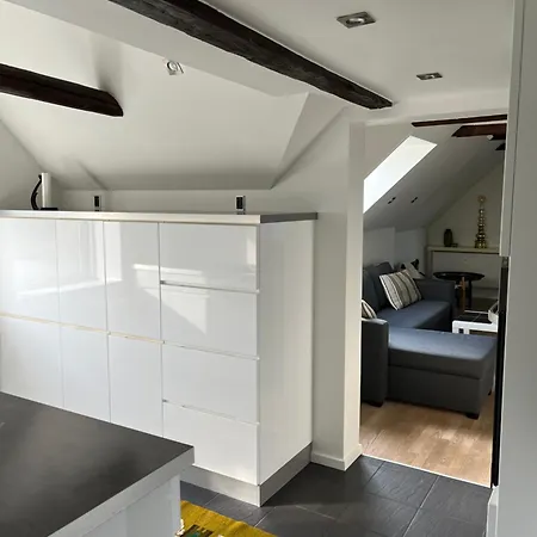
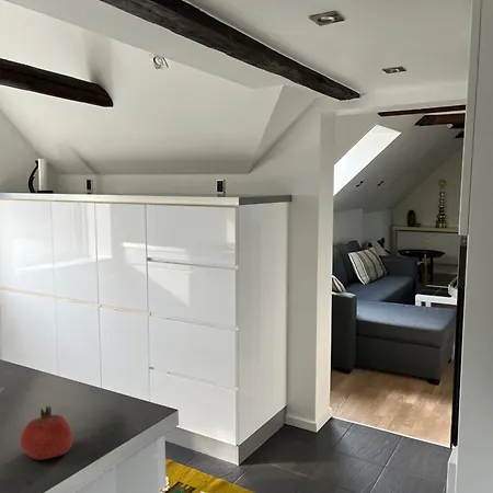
+ fruit (47, 428)
